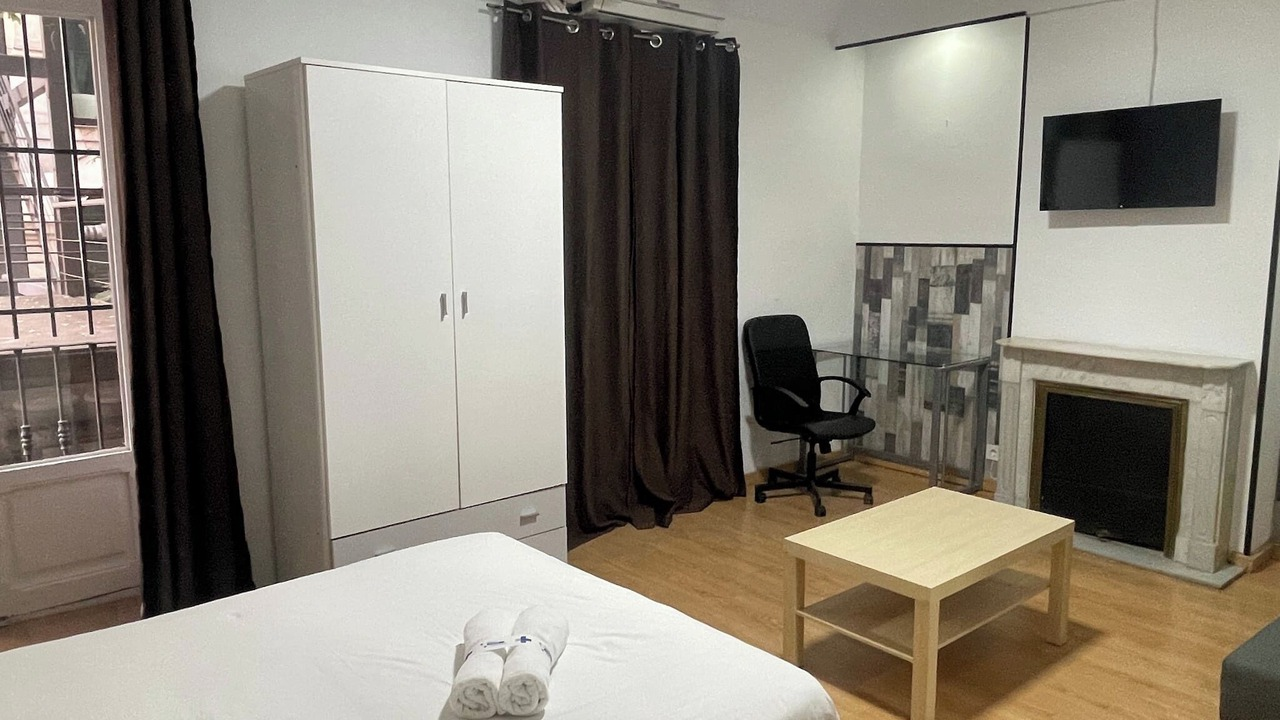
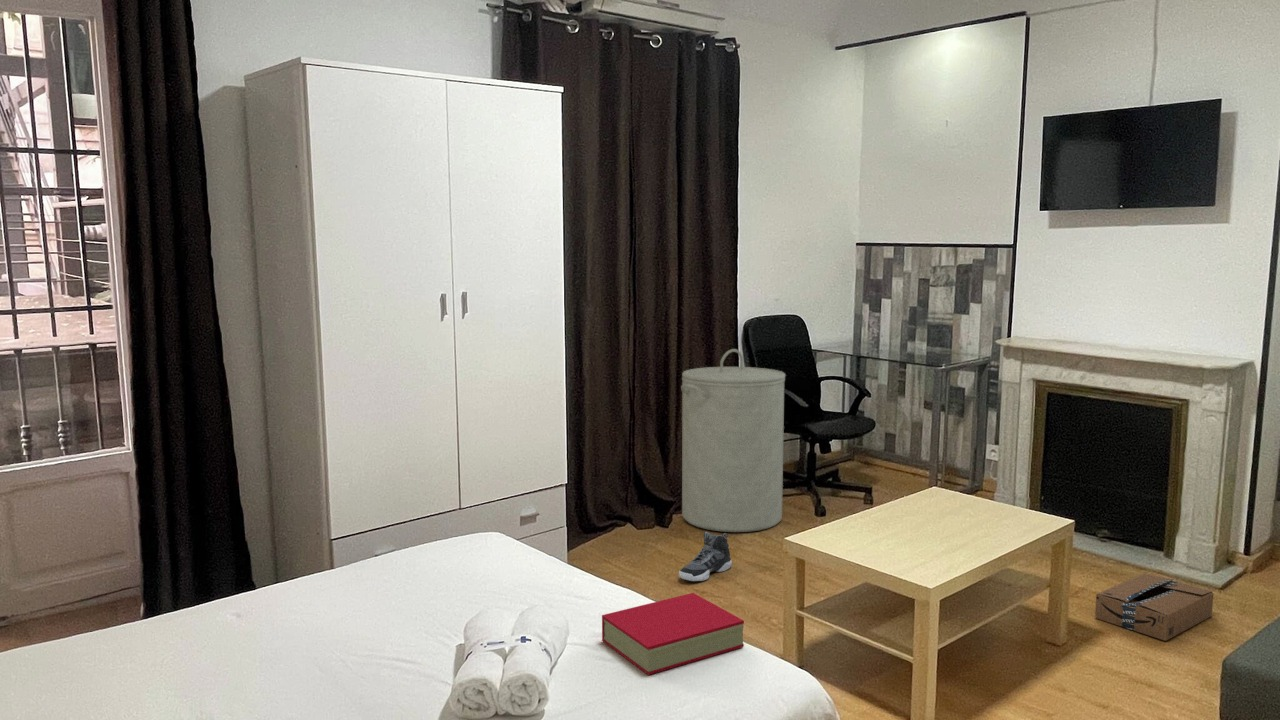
+ book (672, 630)
+ sneaker (704, 554)
+ laundry hamper (732, 434)
+ cardboard box (1154, 603)
